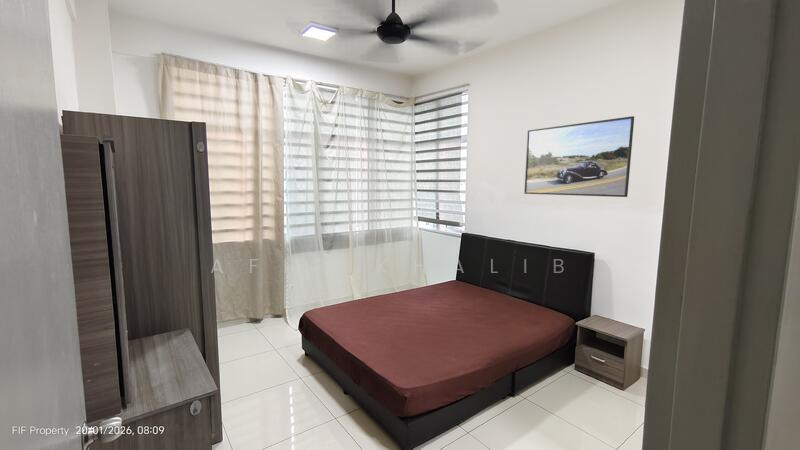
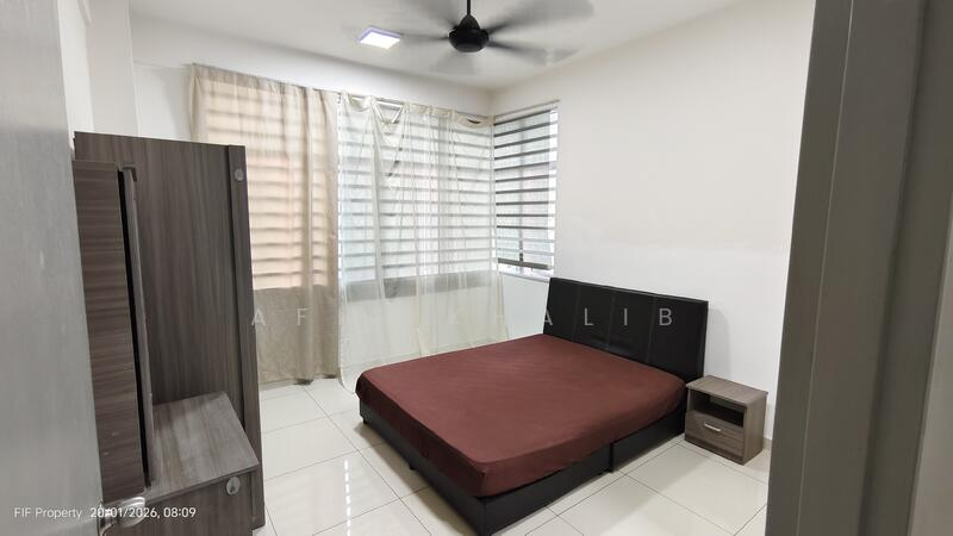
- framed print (572, 160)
